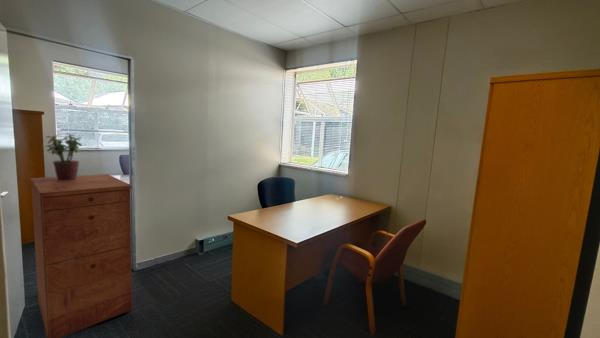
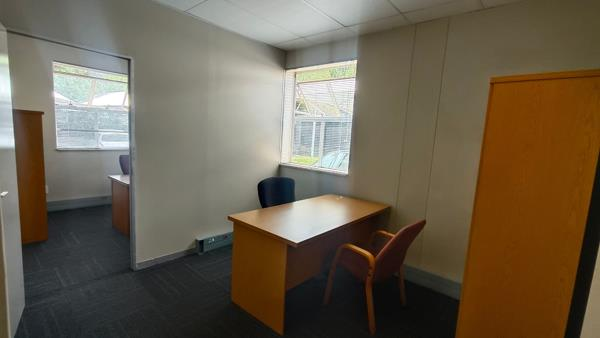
- filing cabinet (82, 245)
- potted plant (68, 156)
